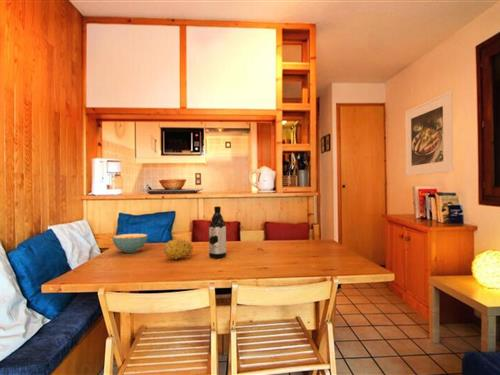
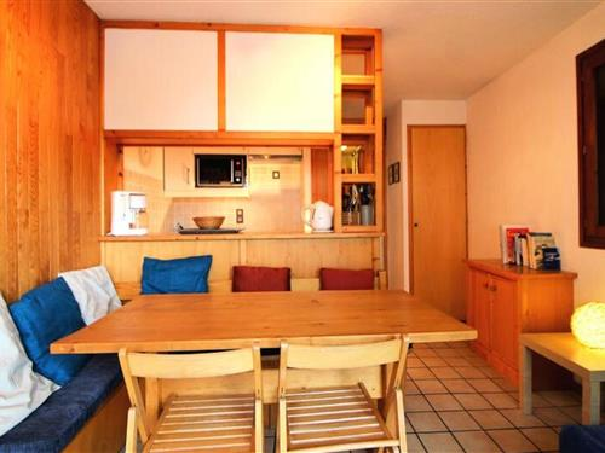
- fruit (178, 248)
- cereal bowl (130, 244)
- water bottle (217, 231)
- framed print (426, 138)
